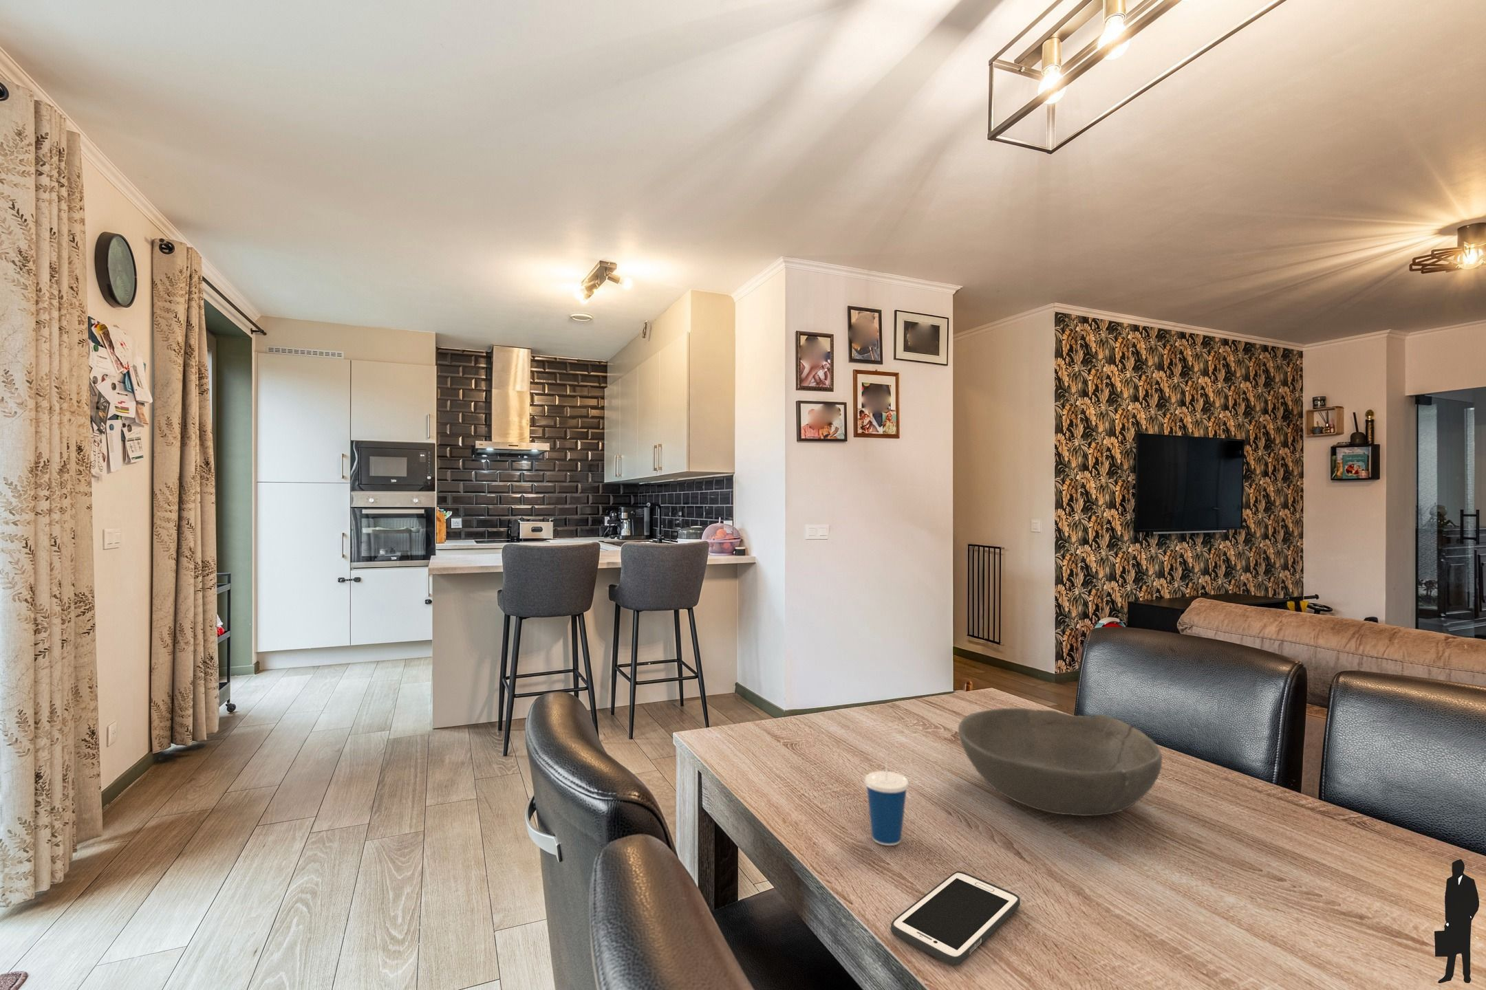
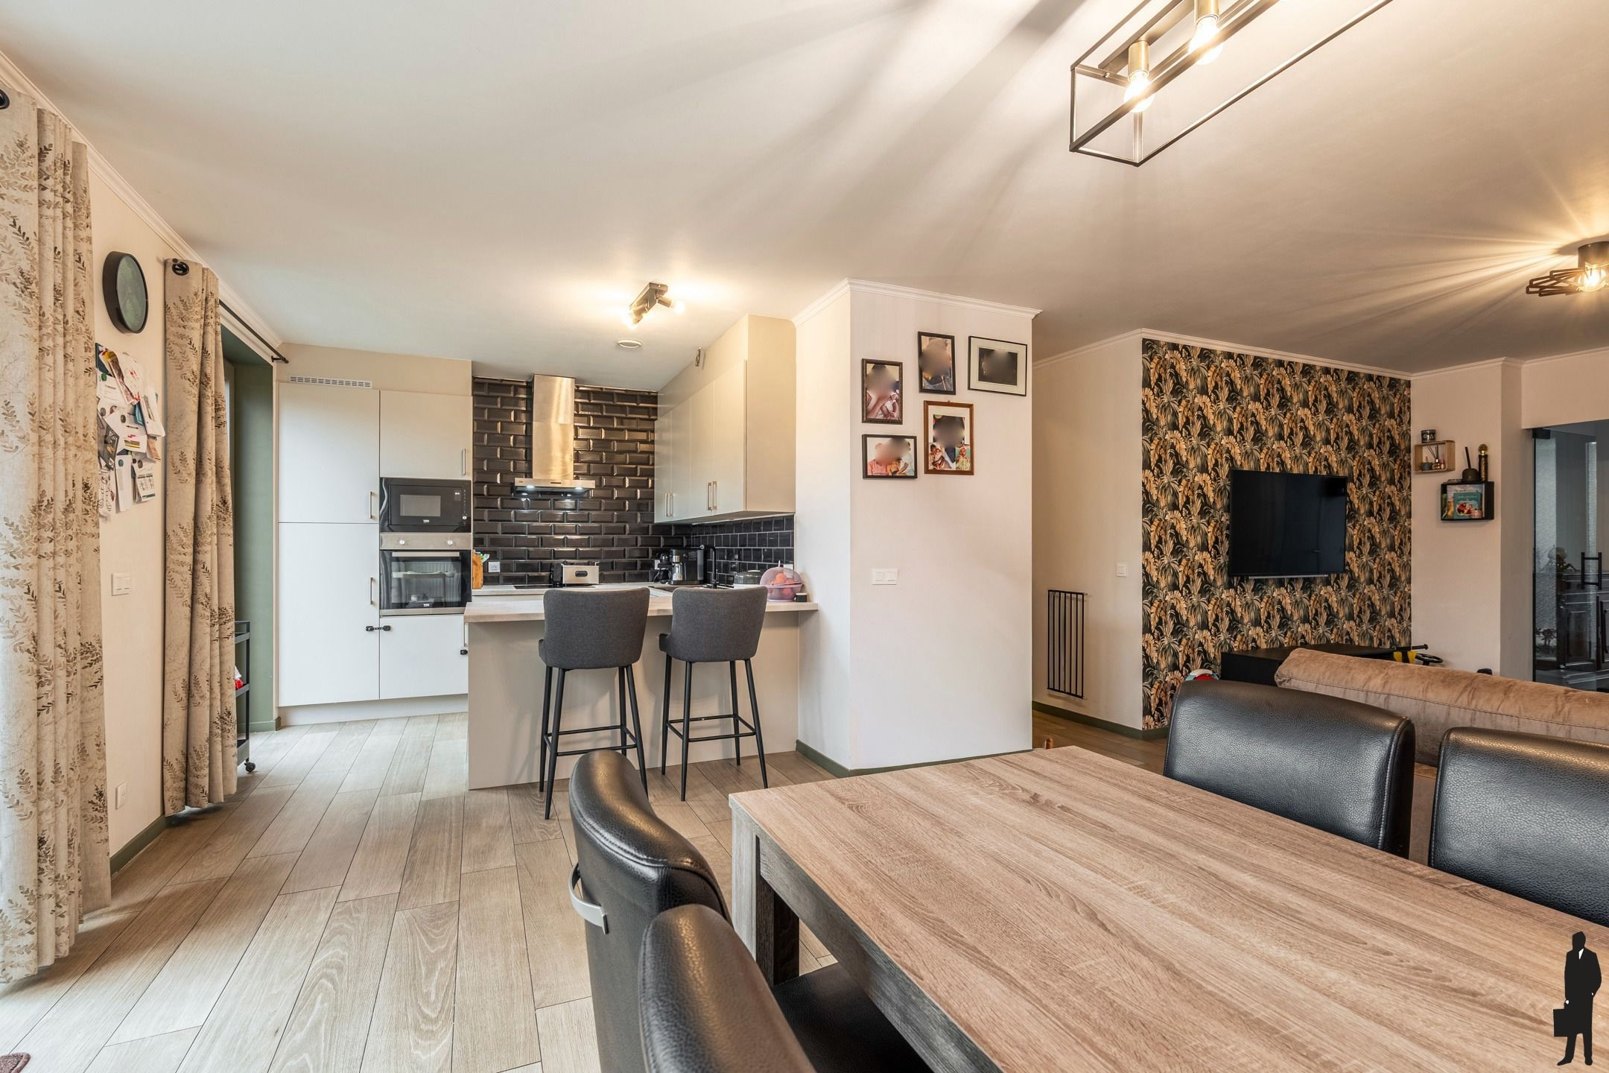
- bowl (1055, 763)
- cup (886, 792)
- cell phone (957, 915)
